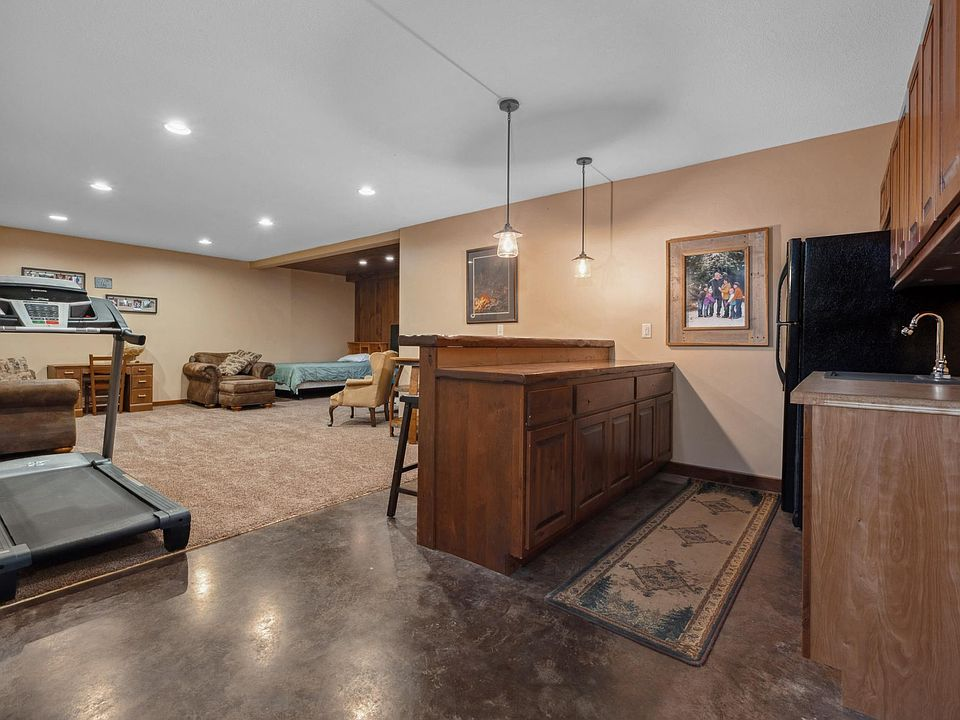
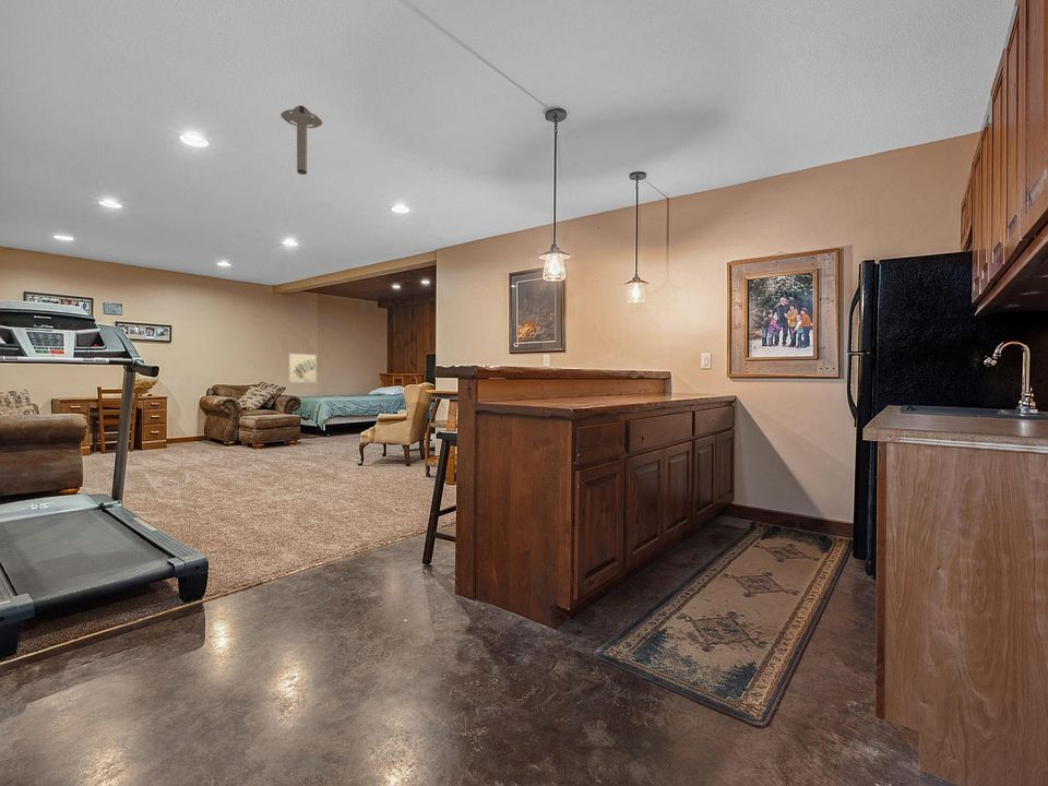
+ wall art (302, 368)
+ ceiling light (301, 140)
